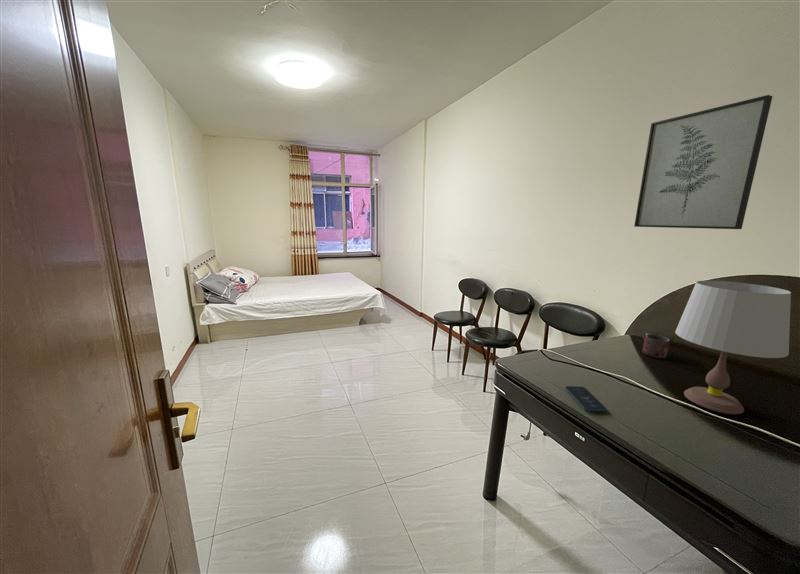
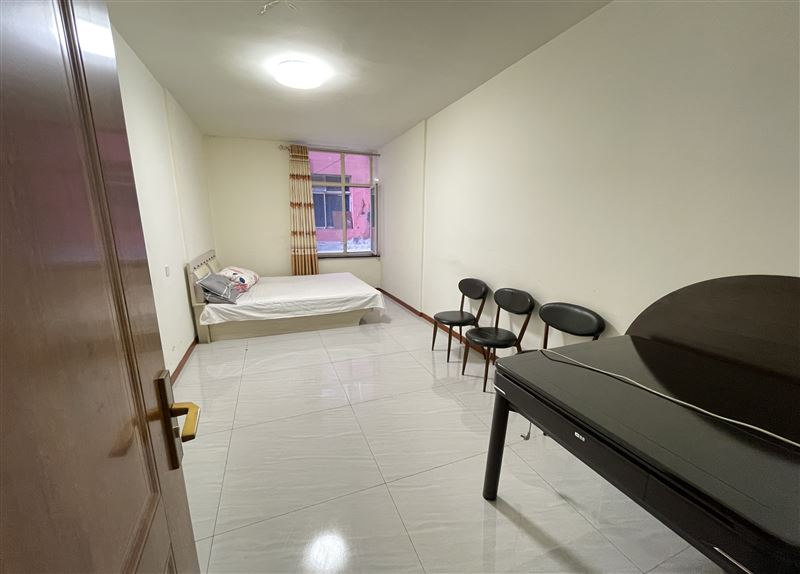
- mug (654, 344)
- smartphone (584, 398)
- table lamp (725, 346)
- wall art (692, 171)
